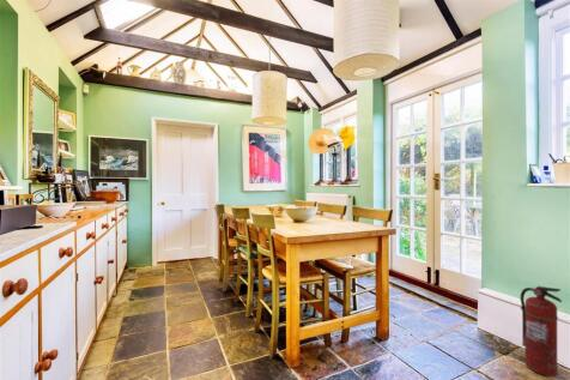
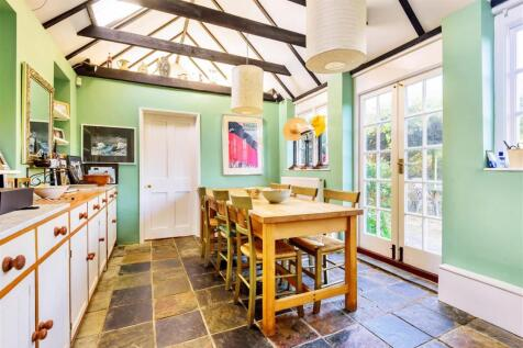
- fire extinguisher (539, 326)
